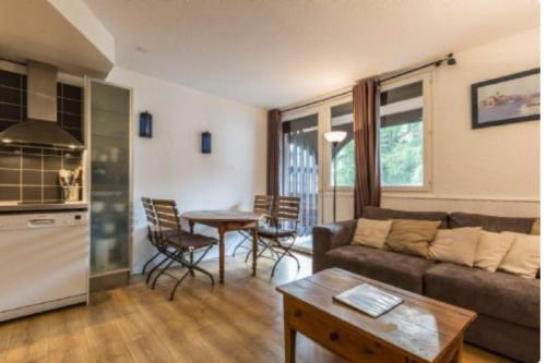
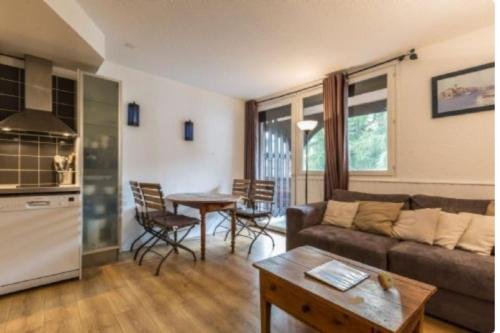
+ fruit (385, 280)
